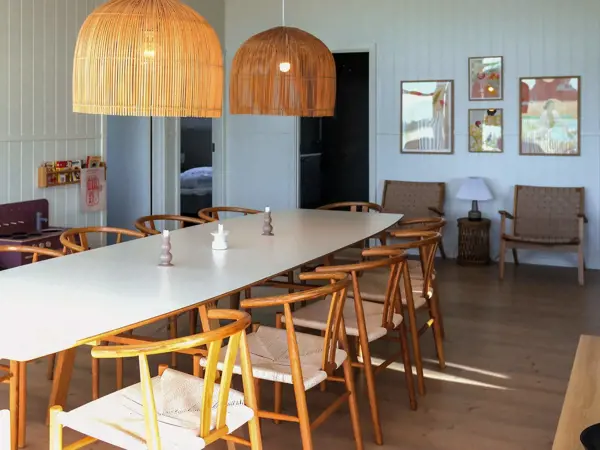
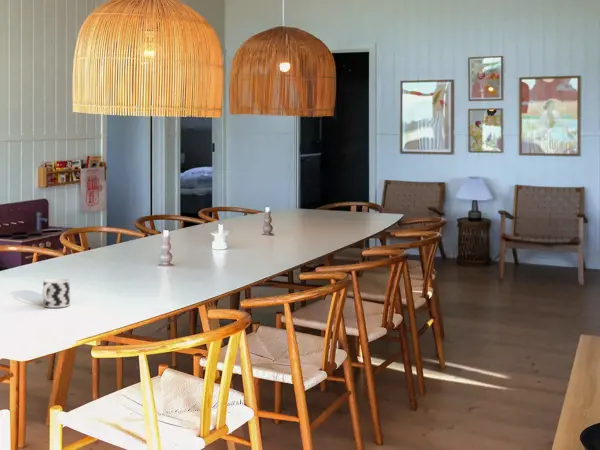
+ cup (54, 293)
